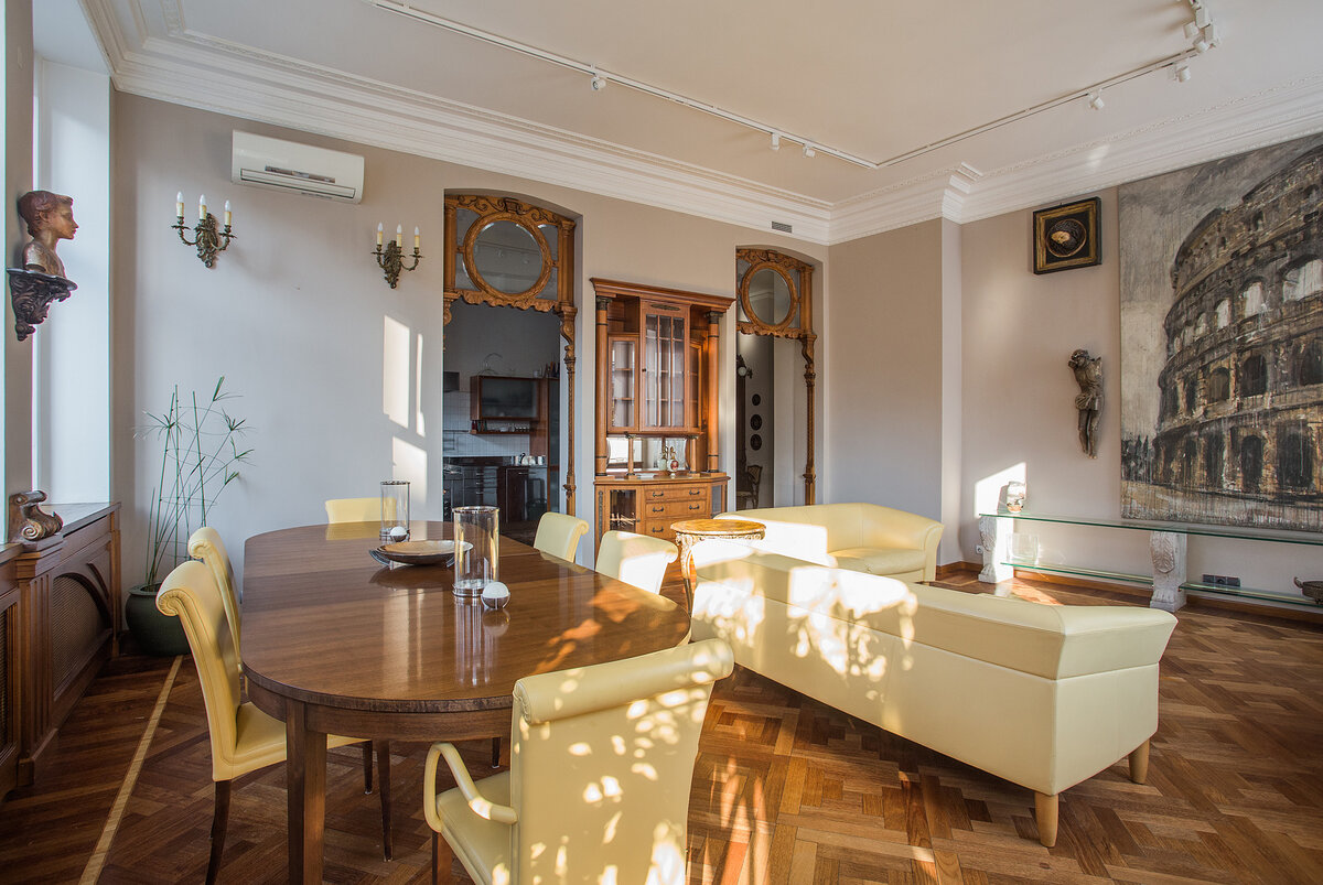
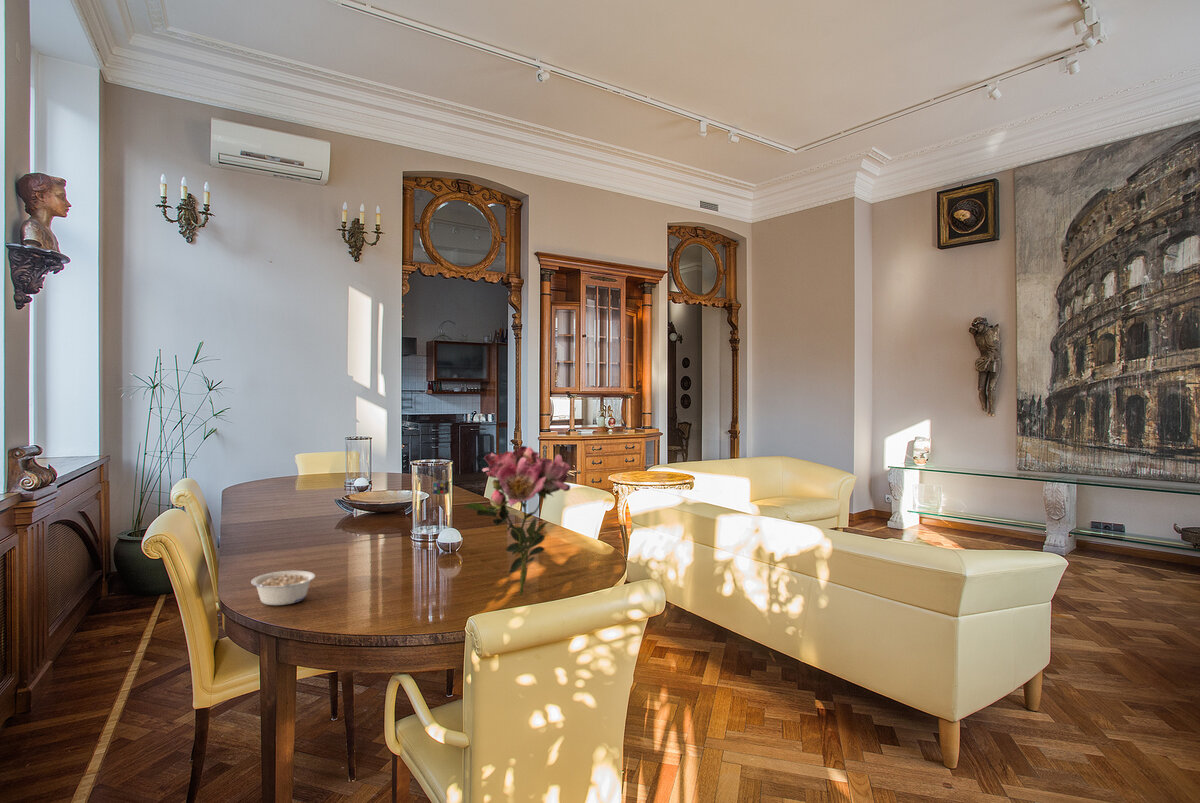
+ legume (285, 586)
+ flower bouquet (501, 521)
